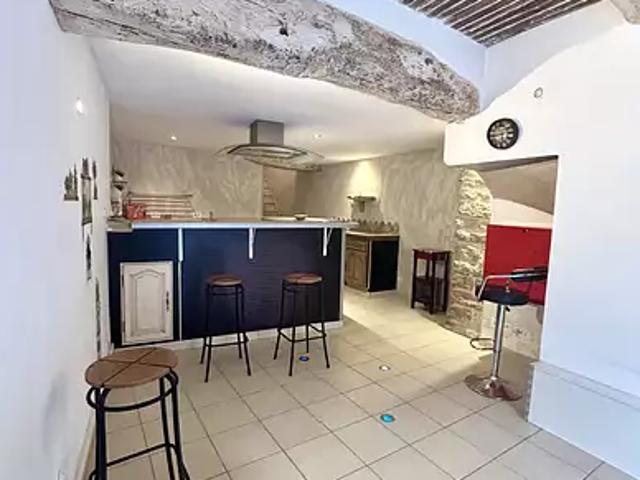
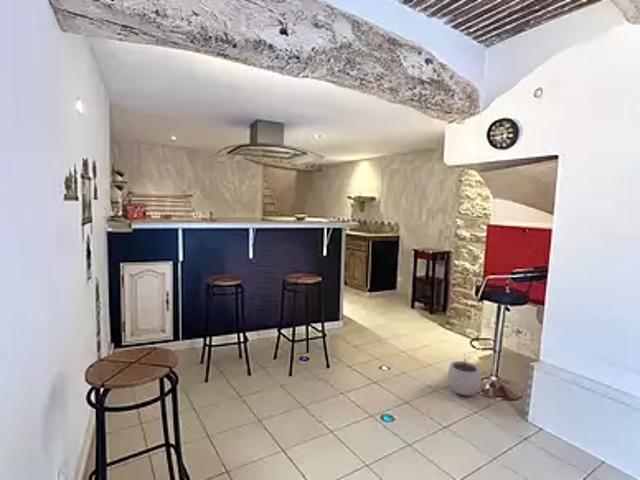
+ plant pot (464, 373)
